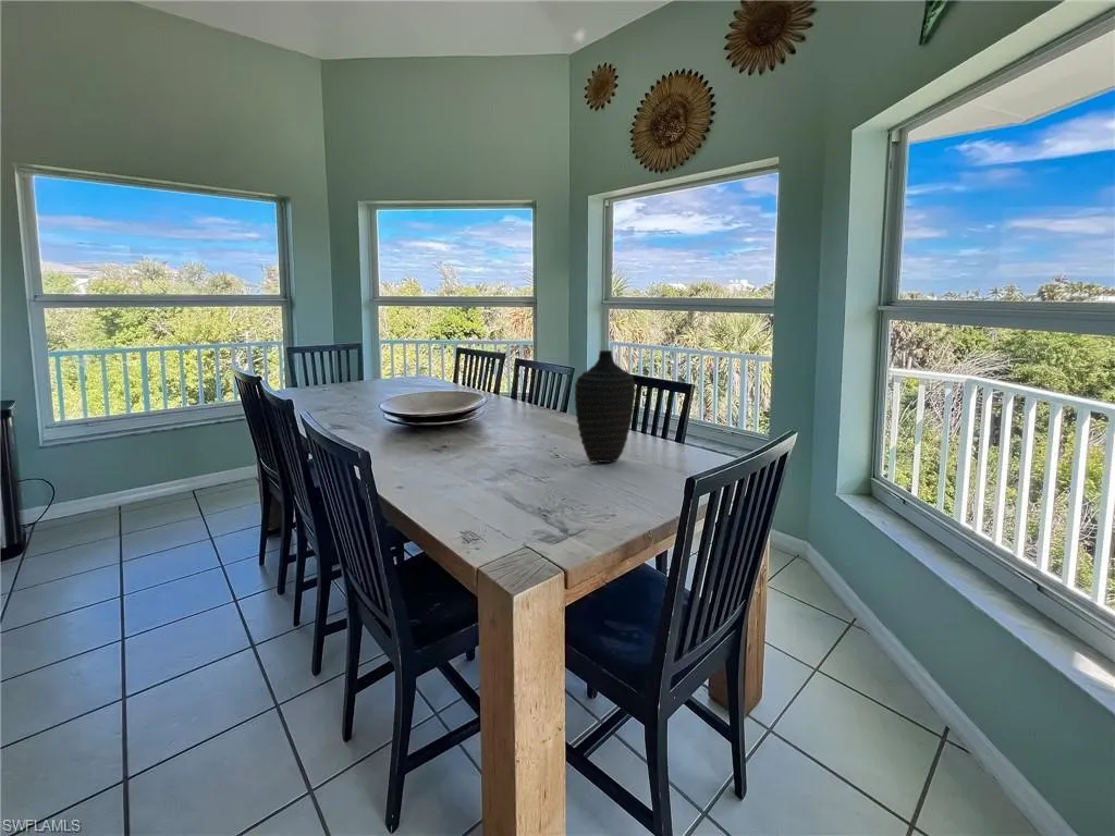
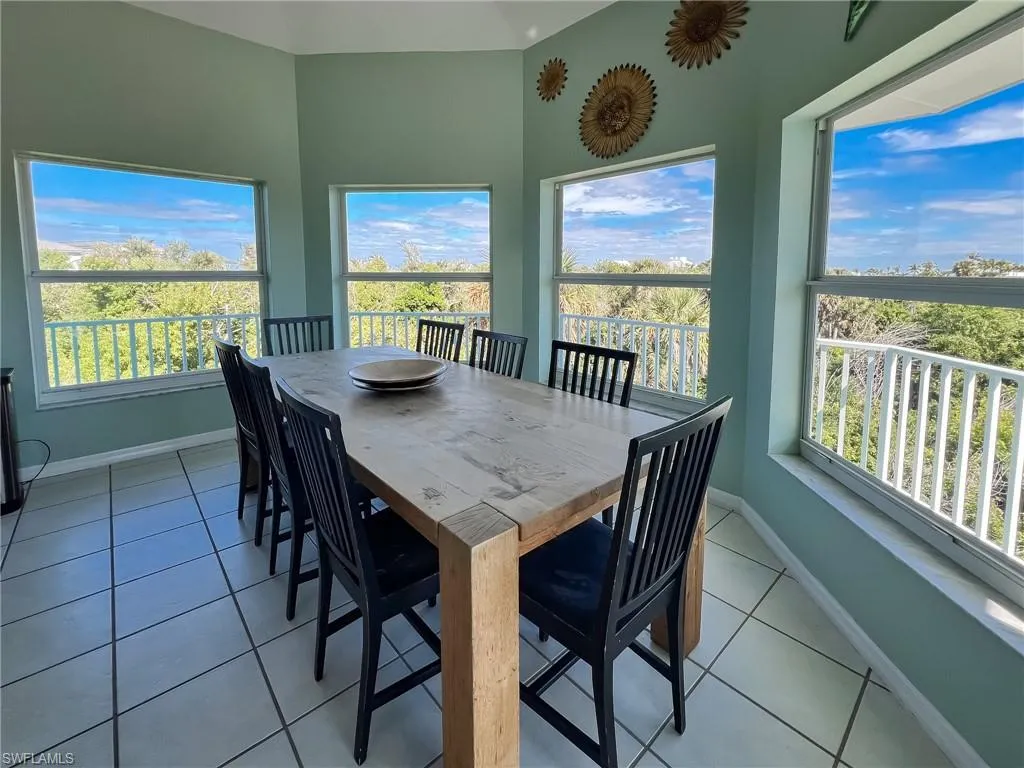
- decorative vase (605, 406)
